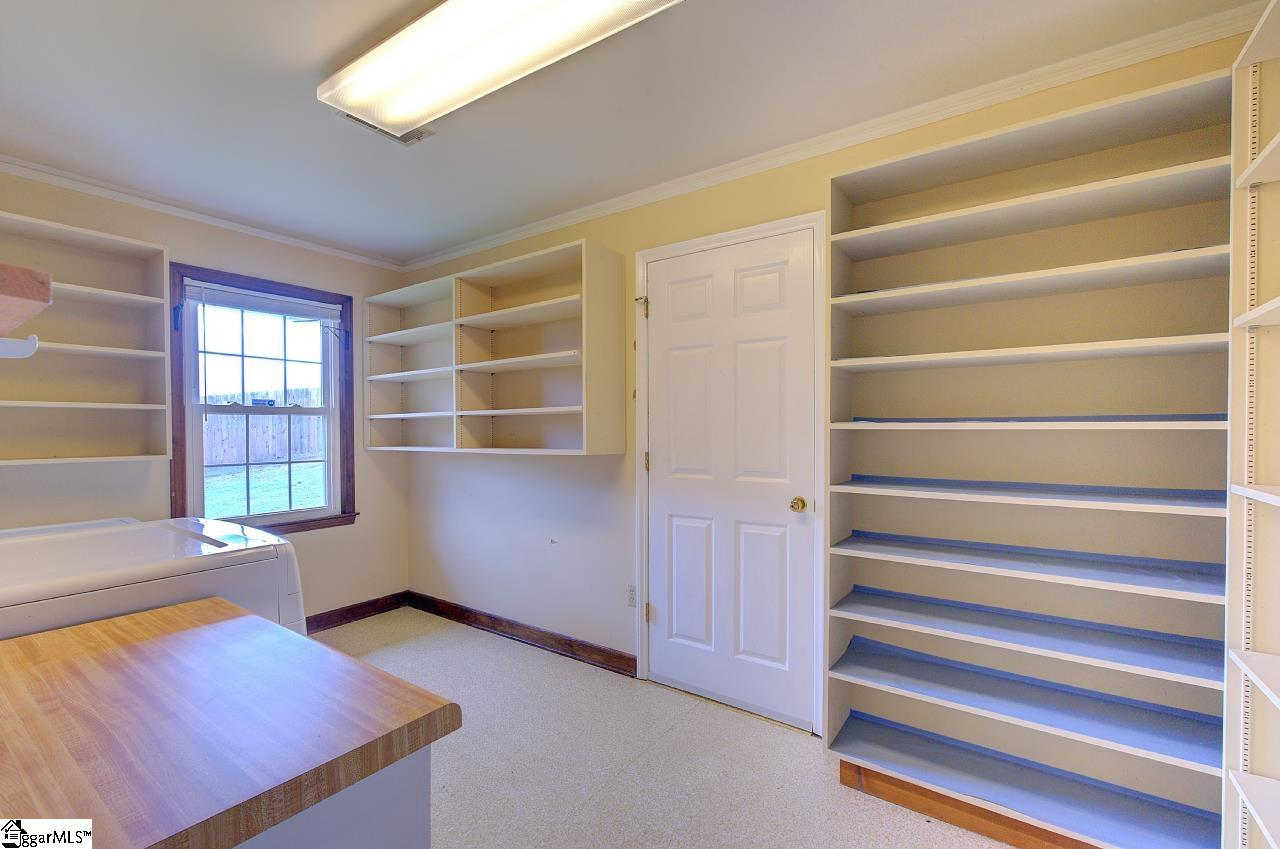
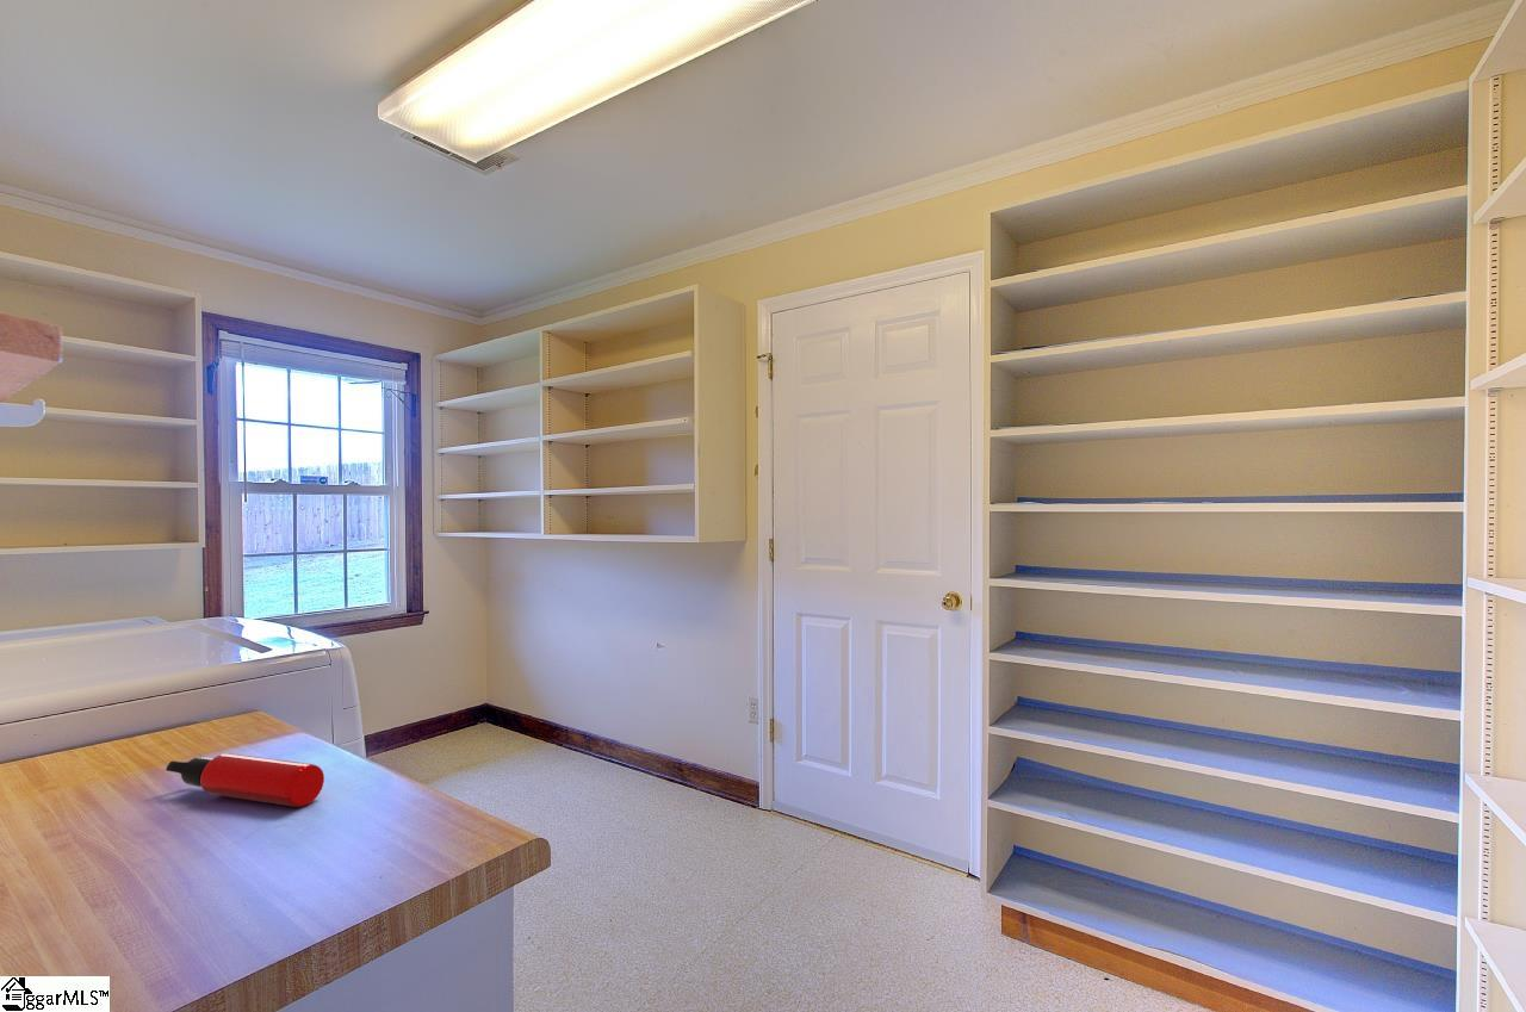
+ water bottle (246, 775)
